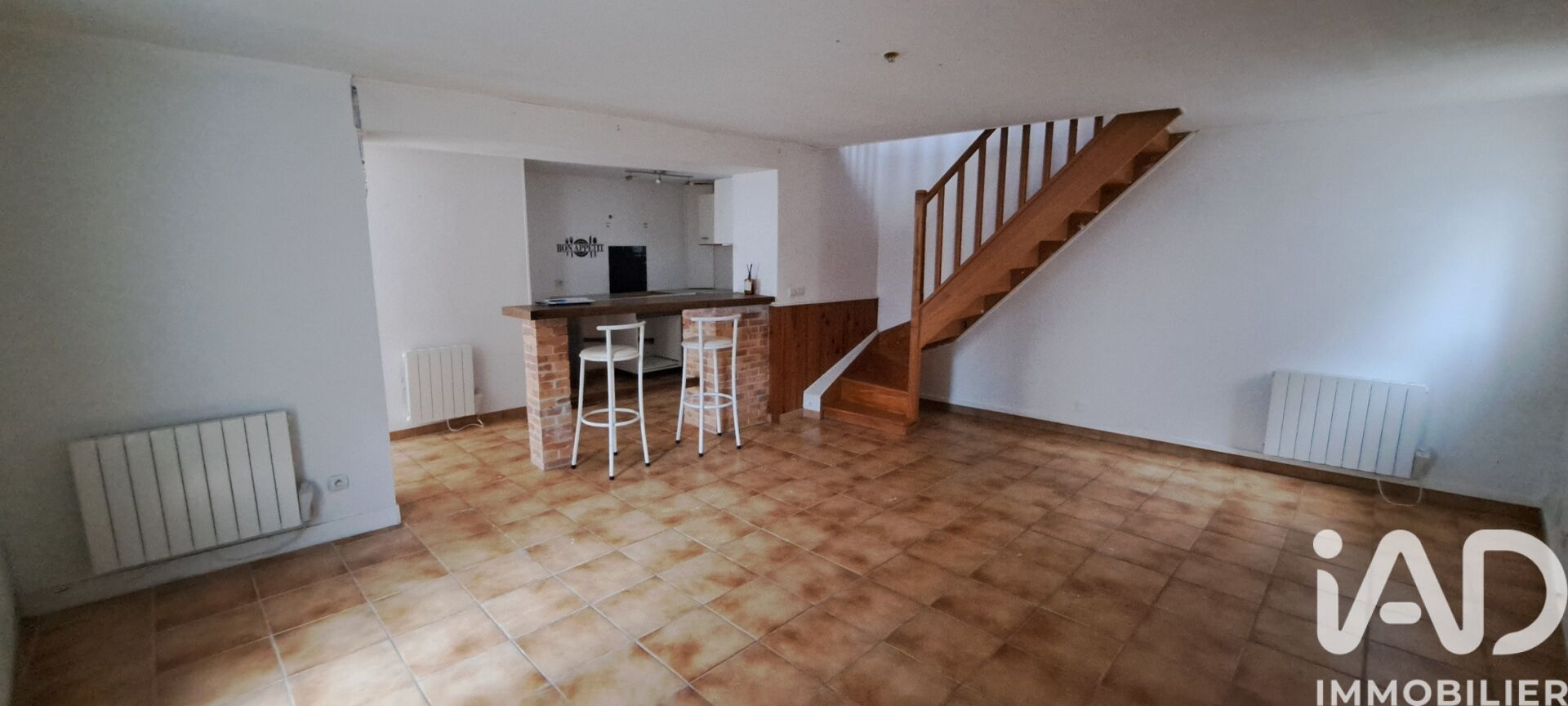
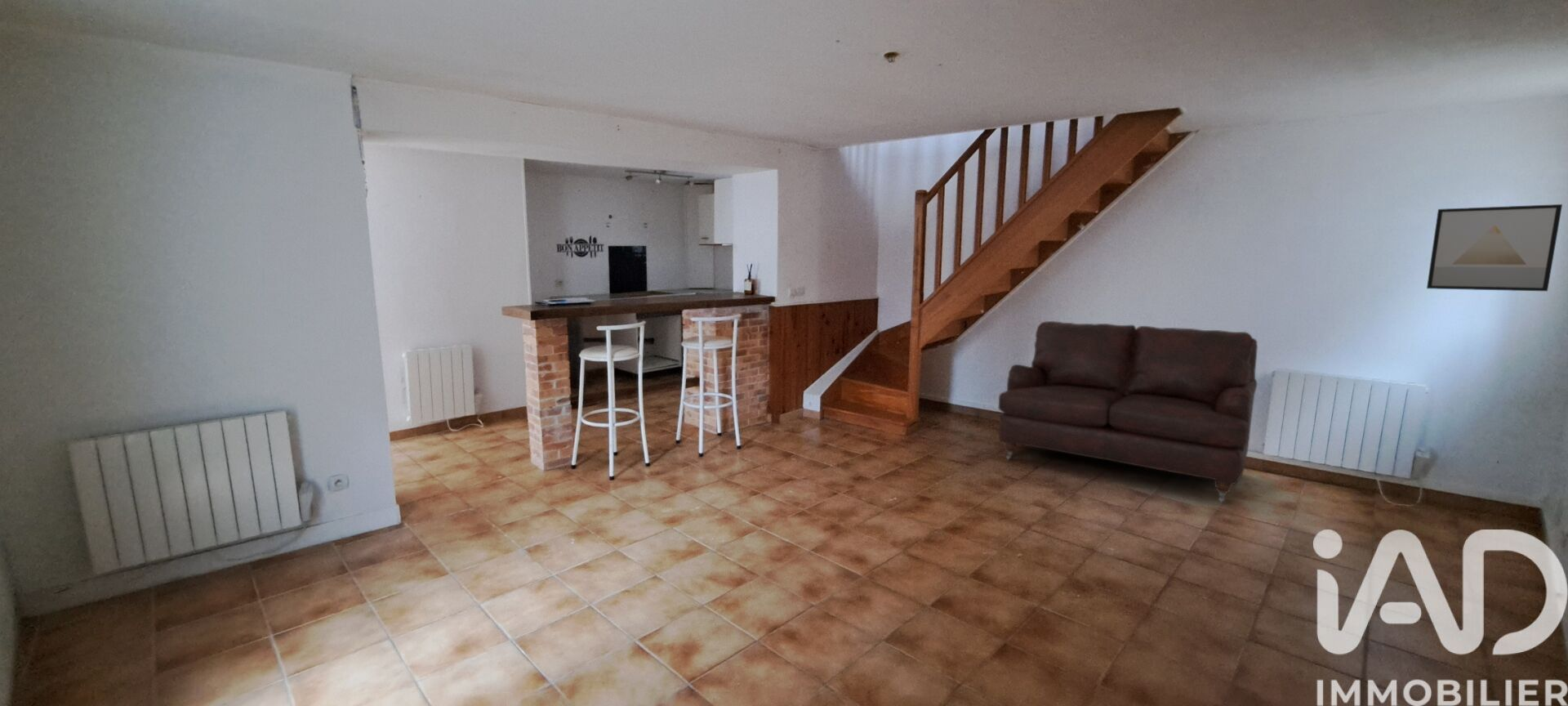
+ sofa (1125, 395)
+ wall art (1490, 248)
